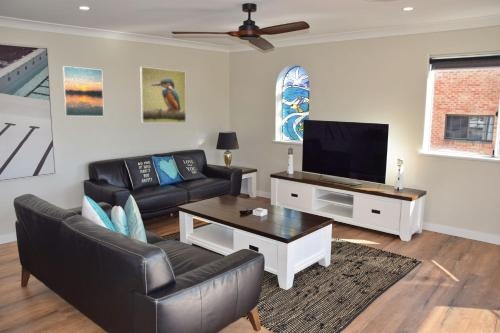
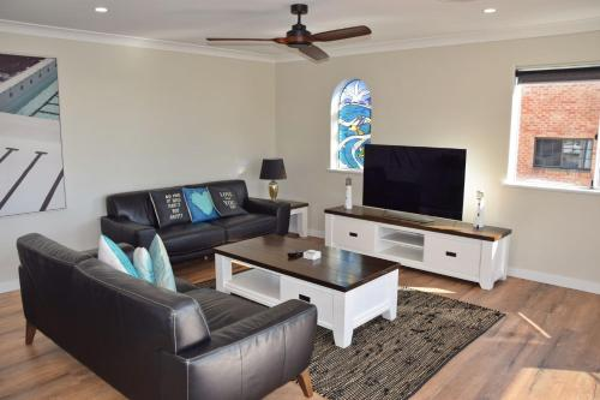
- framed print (83, 92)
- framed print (164, 96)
